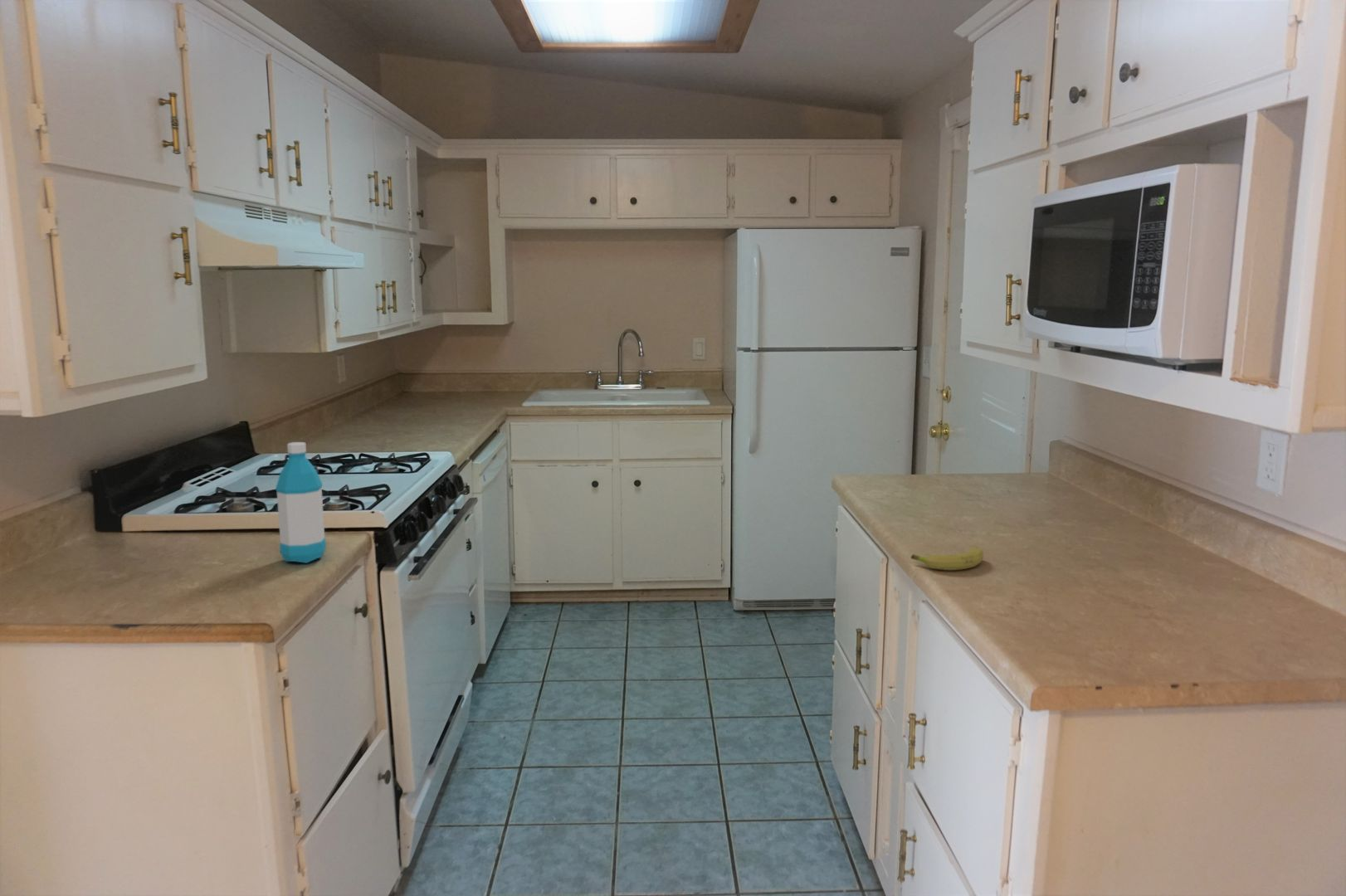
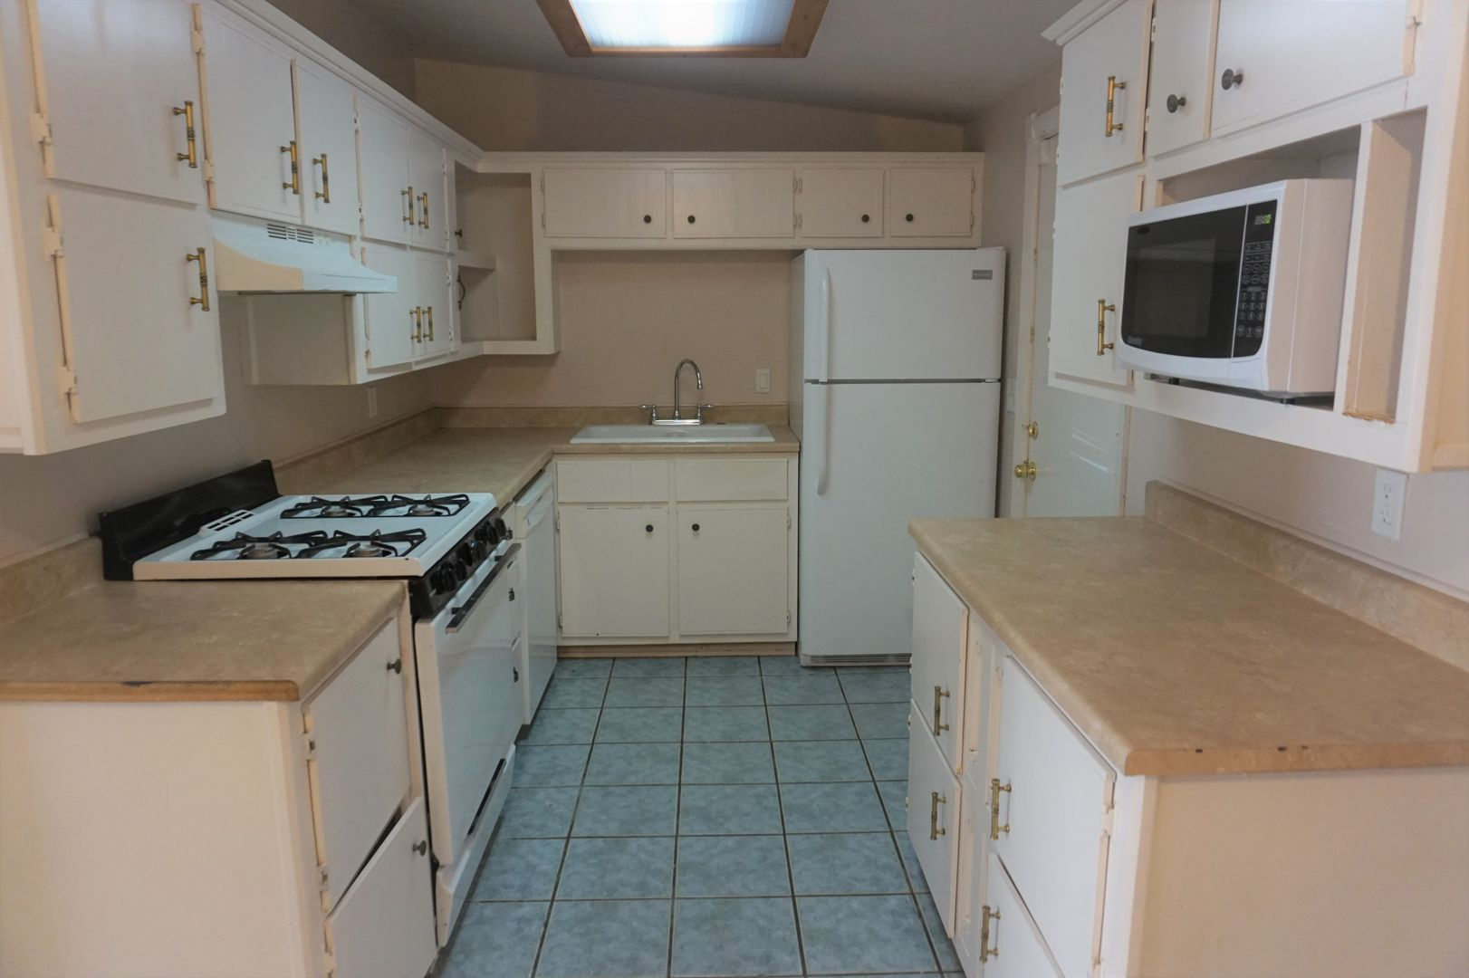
- water bottle (300, 502)
- fruit (948, 556)
